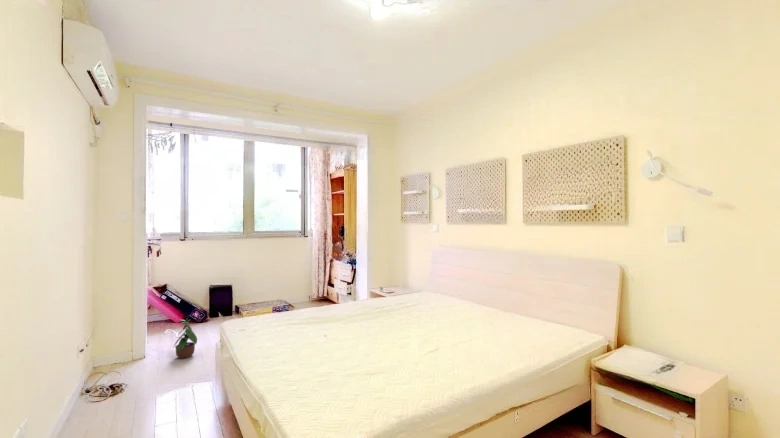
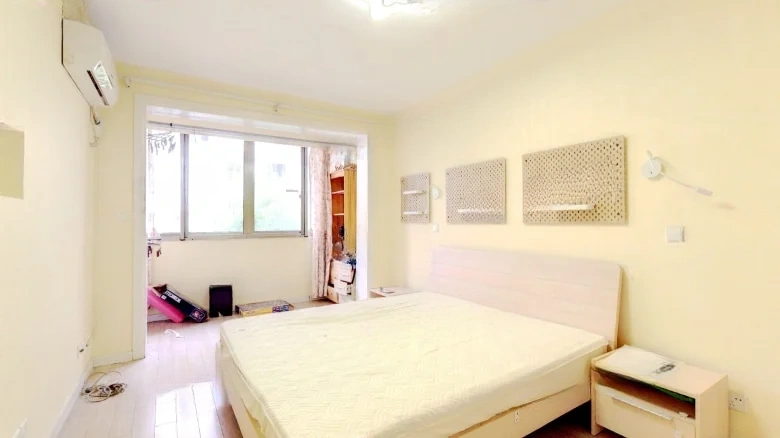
- potted plant (186, 337)
